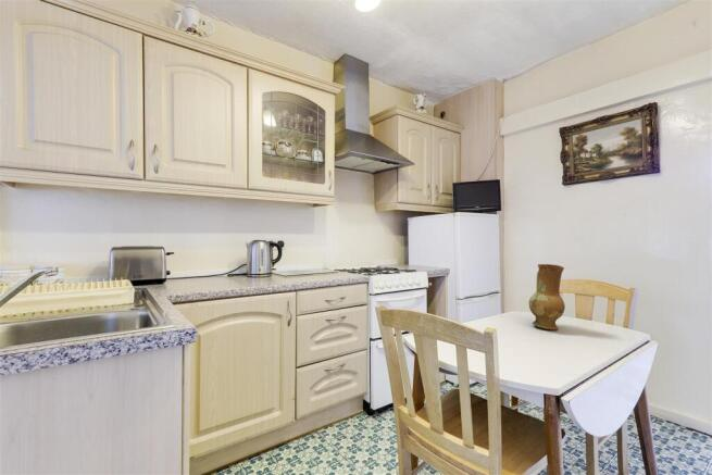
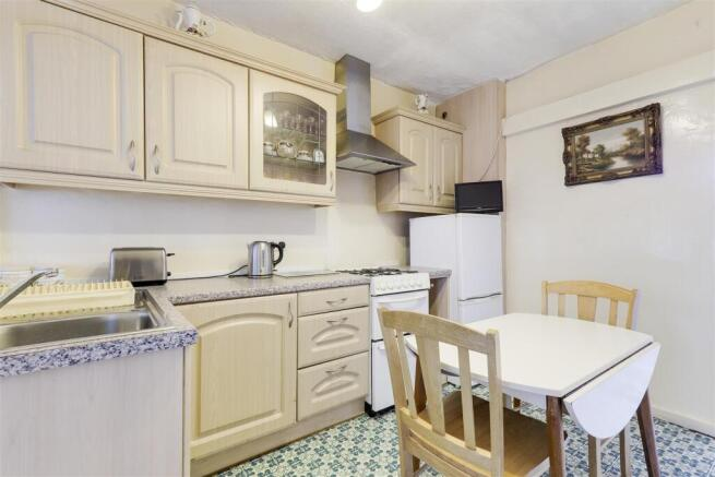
- ceramic jug (545, 296)
